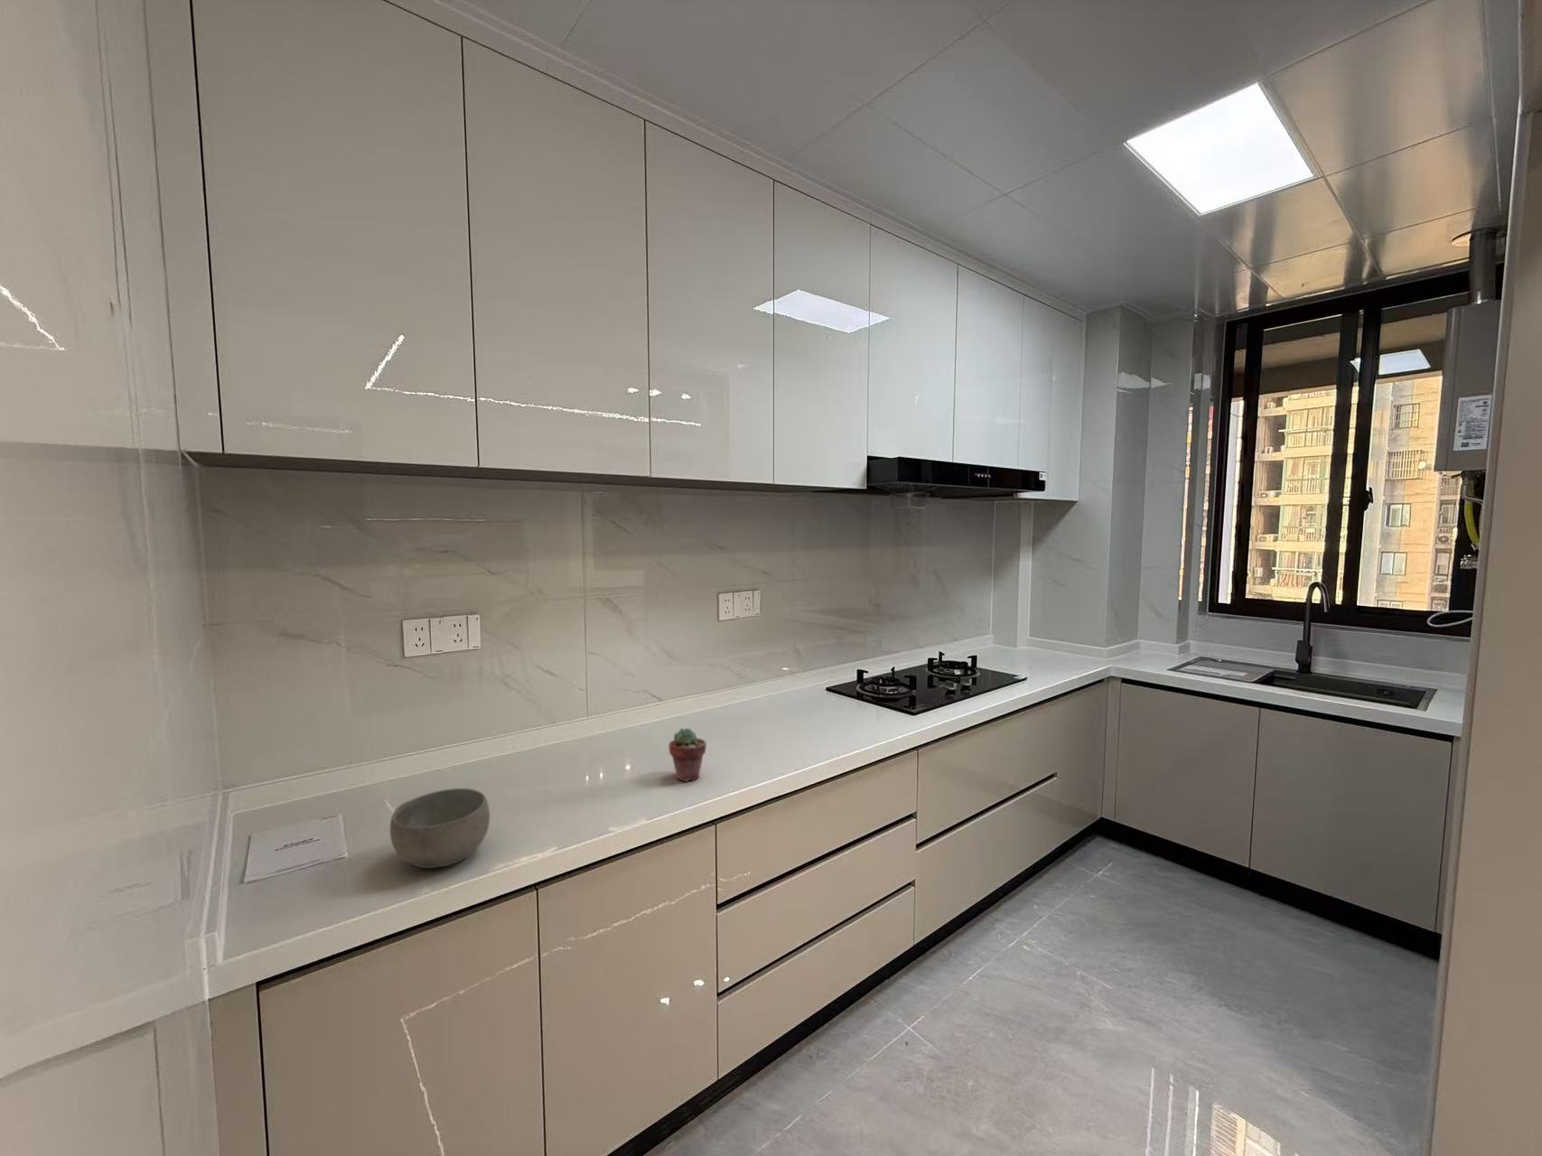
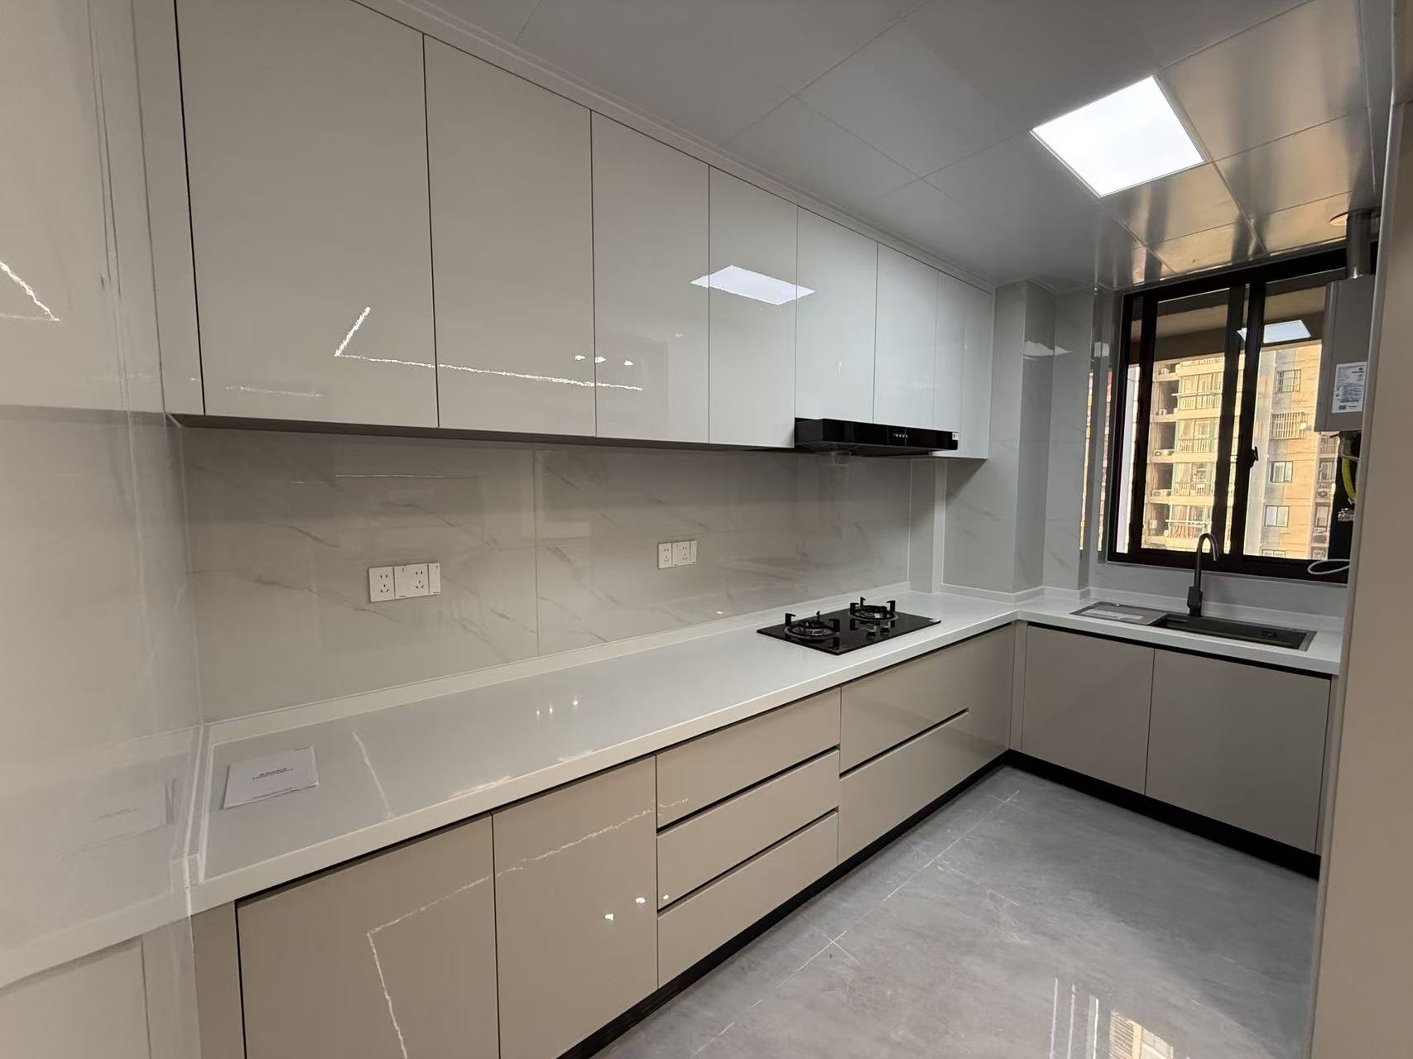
- bowl (442, 831)
- potted succulent (687, 753)
